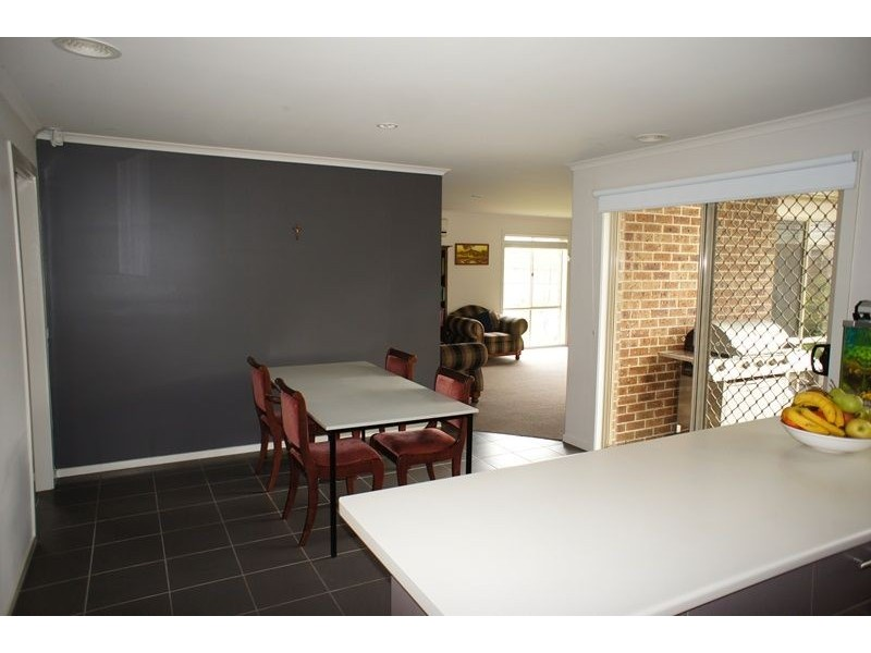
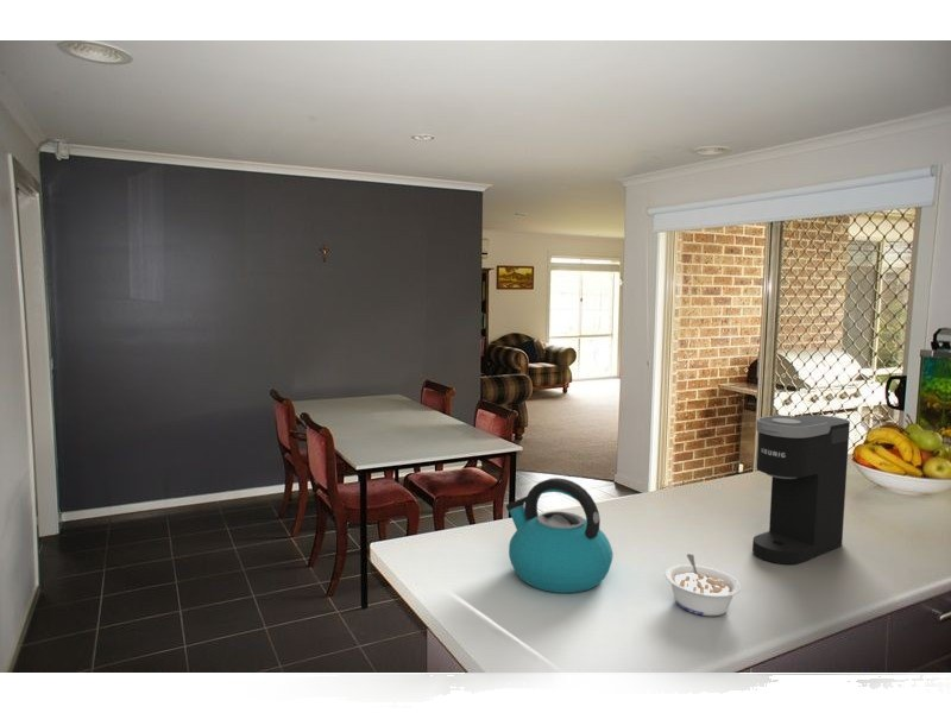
+ legume (699, 588)
+ coffee maker (800, 482)
+ kettle (554, 525)
